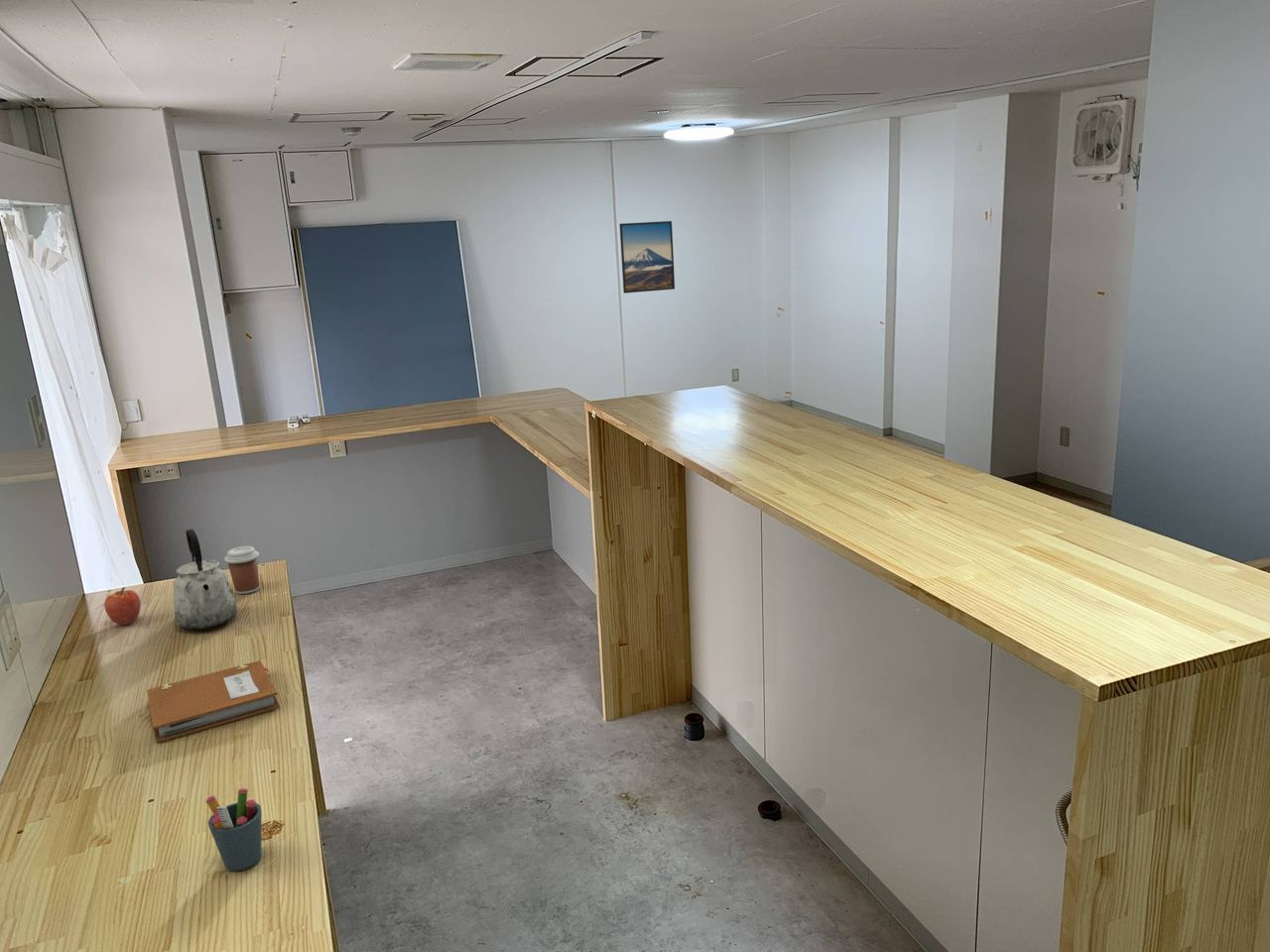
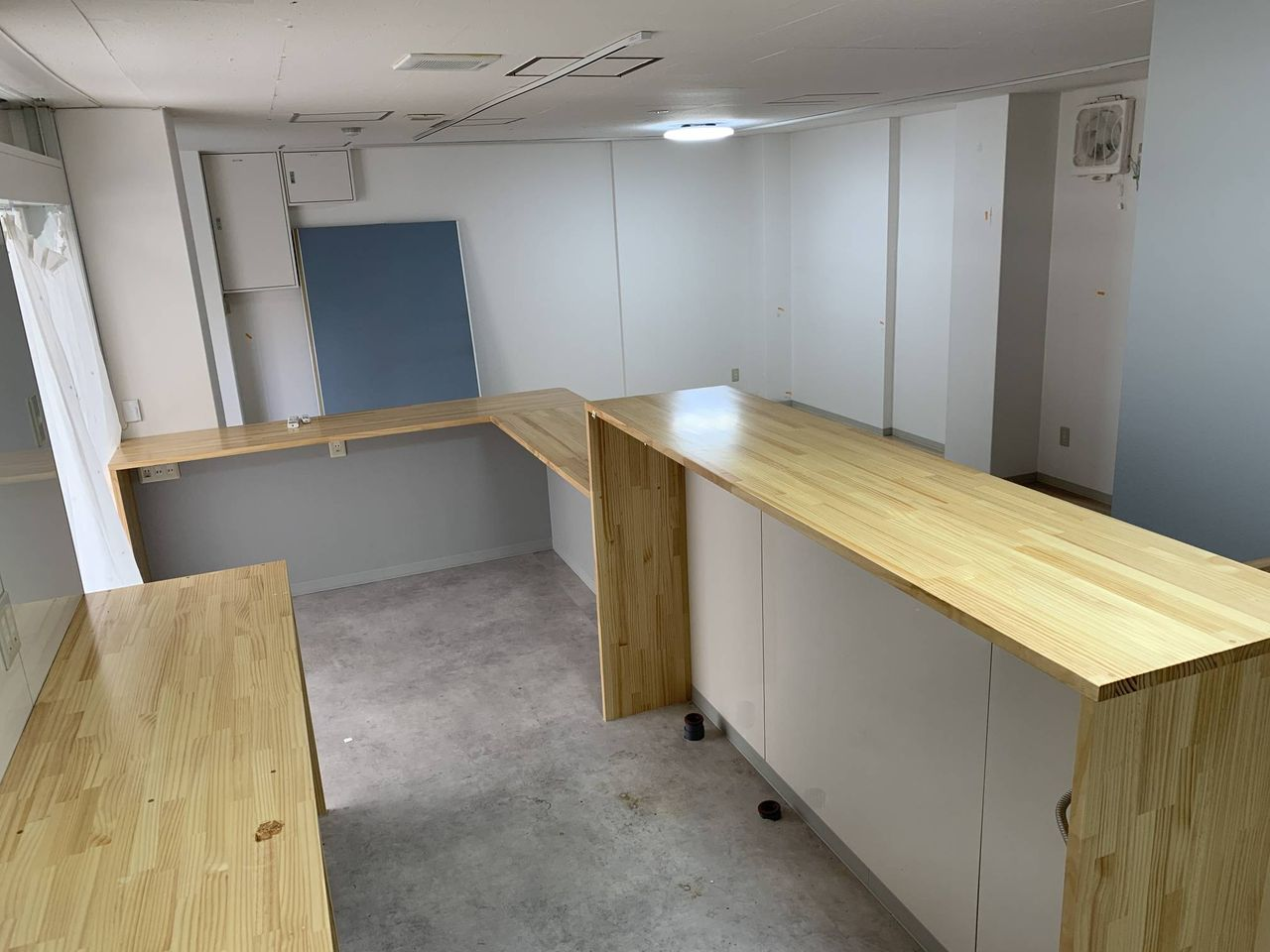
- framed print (647, 257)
- apple (122, 605)
- kettle (201, 580)
- notebook (214, 696)
- pen holder (235, 826)
- coffee cup (244, 569)
